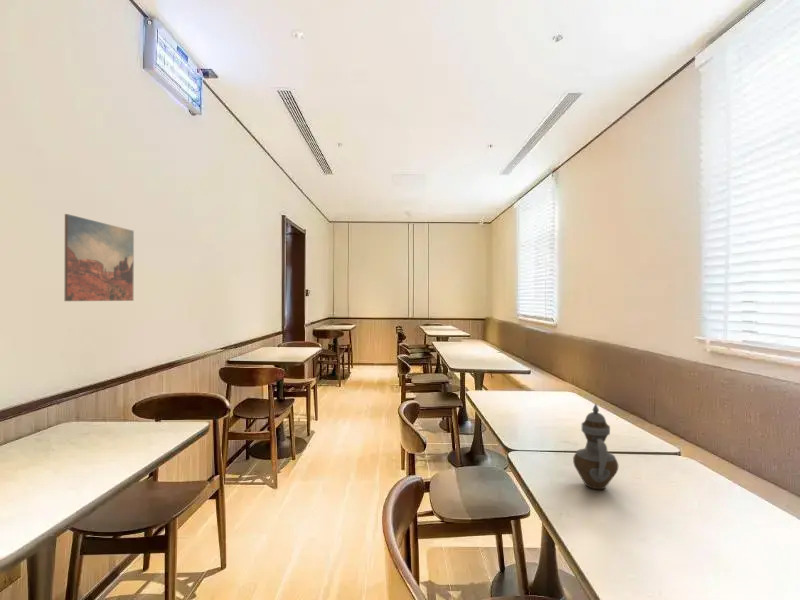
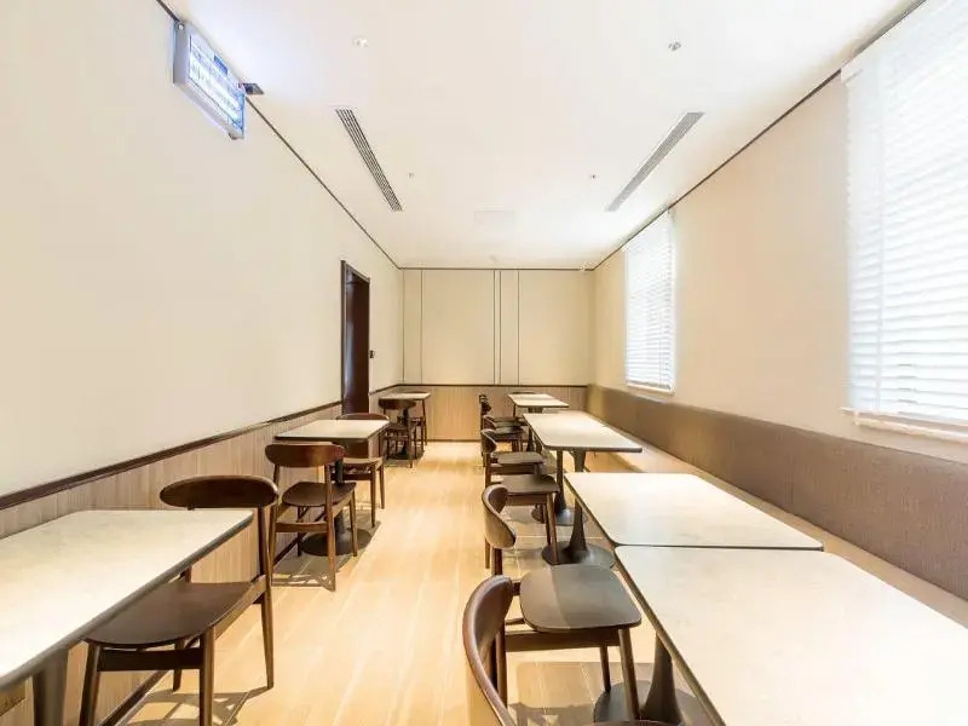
- teapot (595, 445)
- wall art (102, 262)
